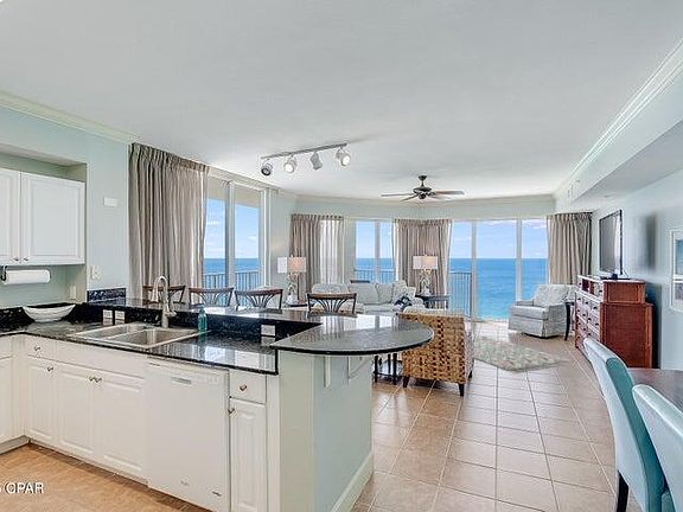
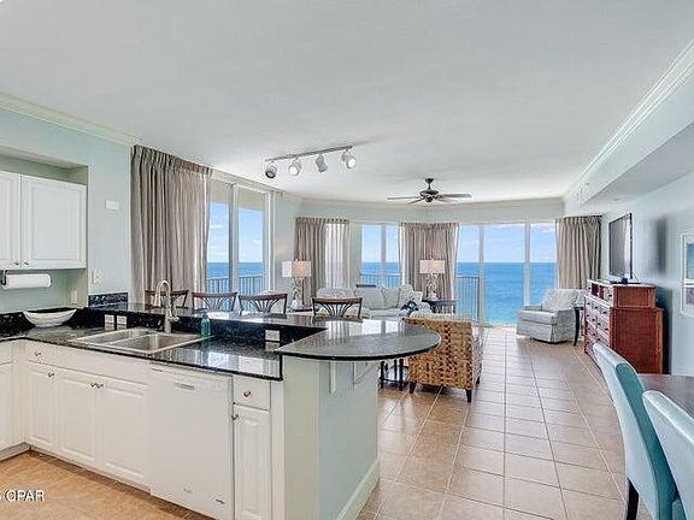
- rug (497, 351)
